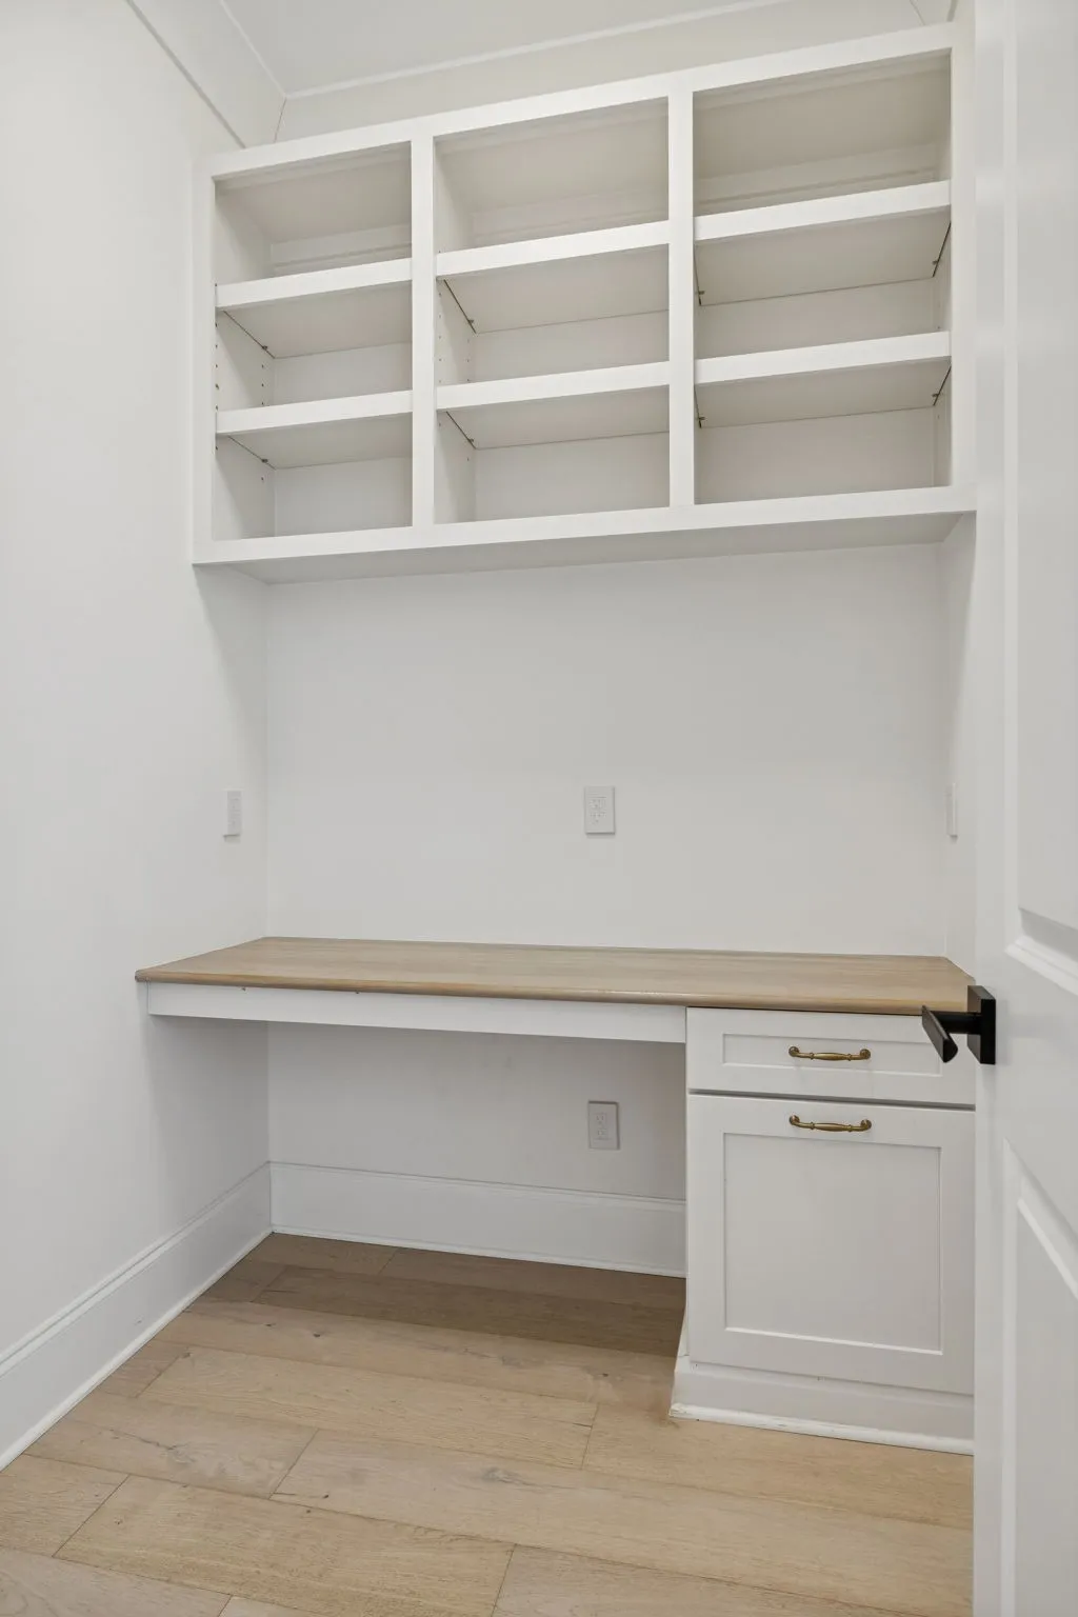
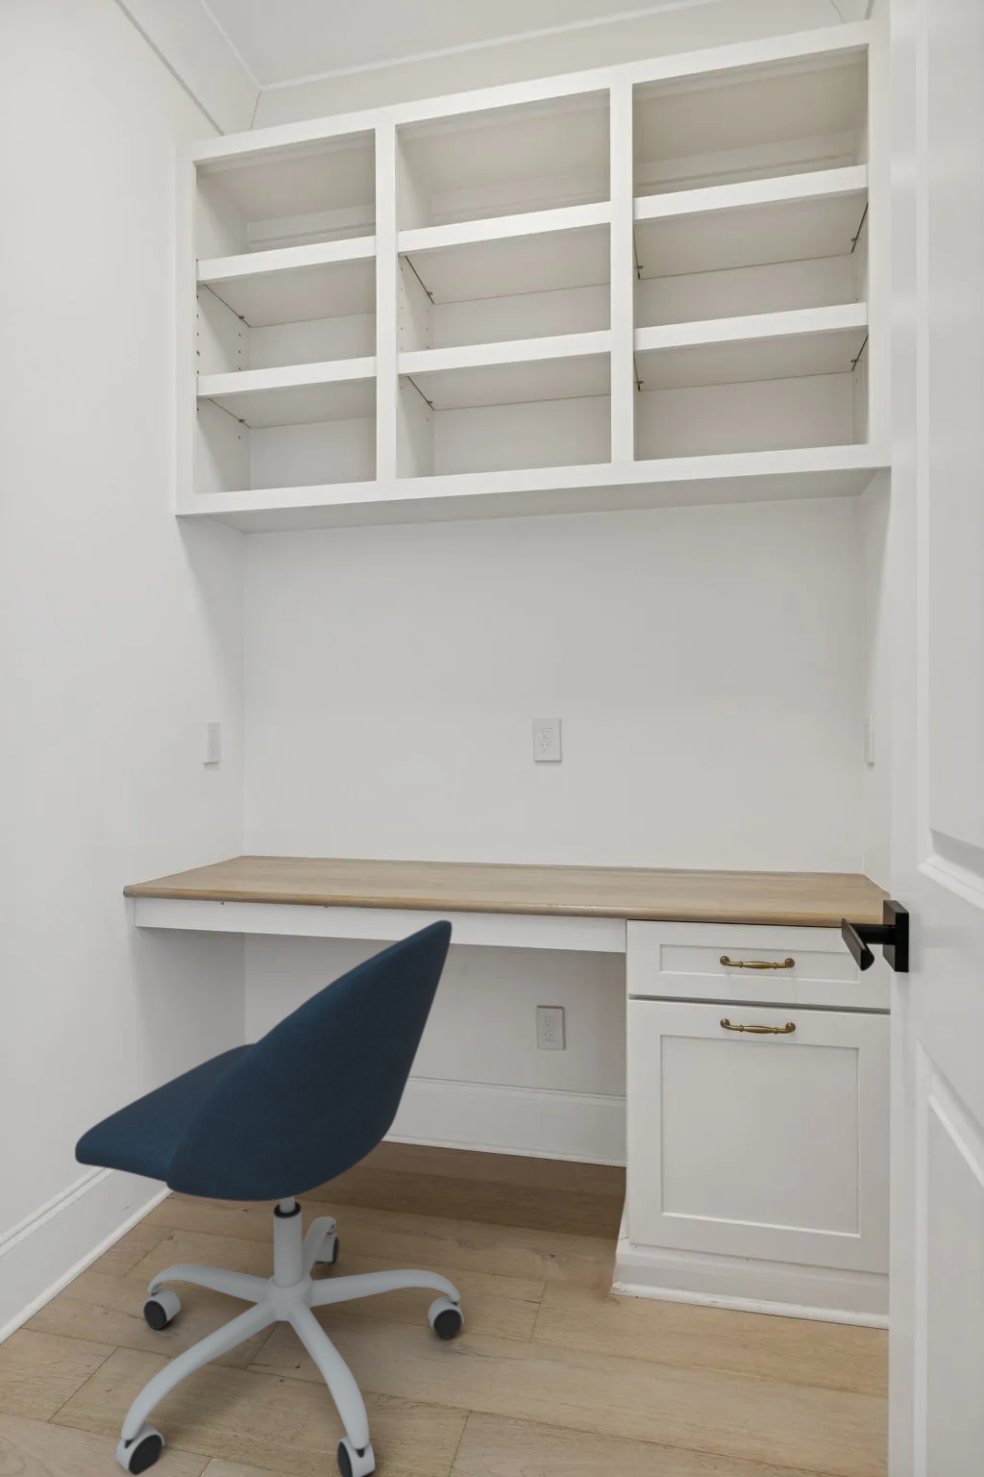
+ office chair (281, 1139)
